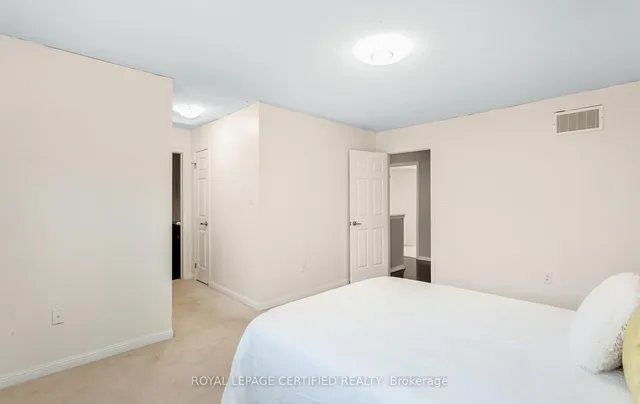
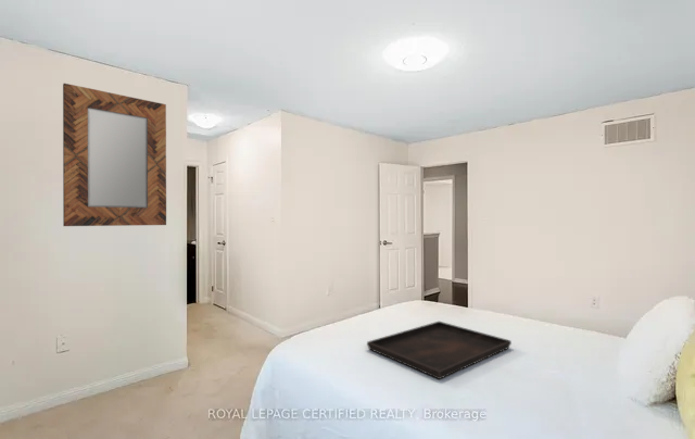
+ serving tray (439, 344)
+ home mirror (118, 160)
